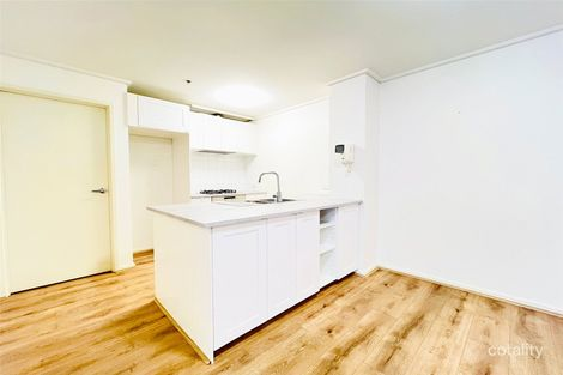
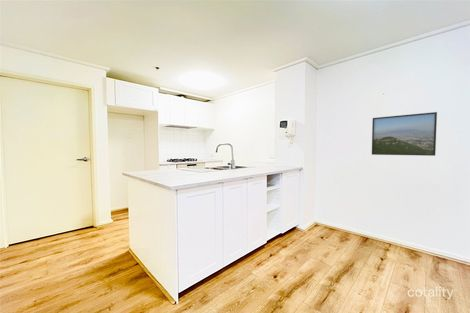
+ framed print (401, 135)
